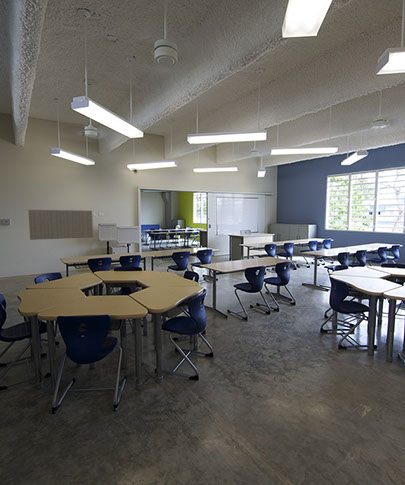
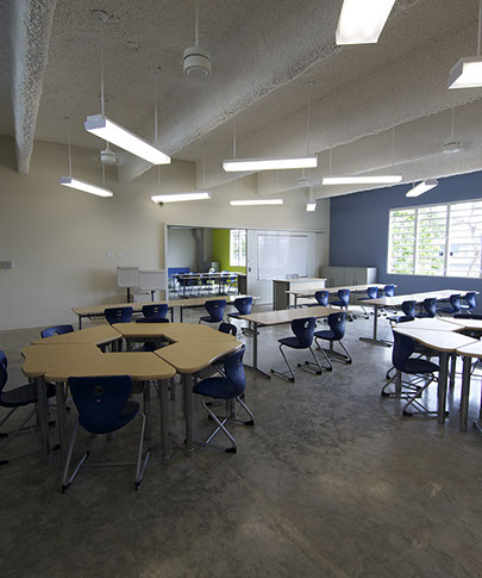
- fabric panel (62, 224)
